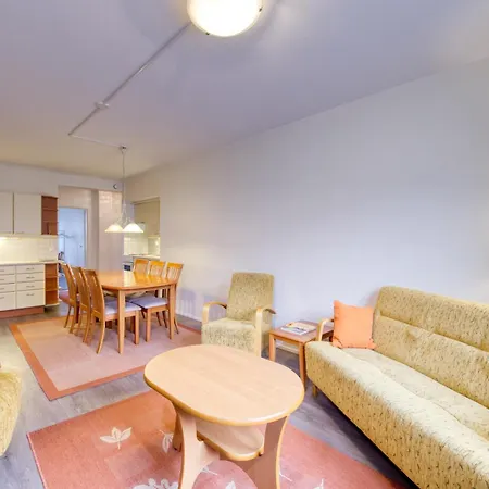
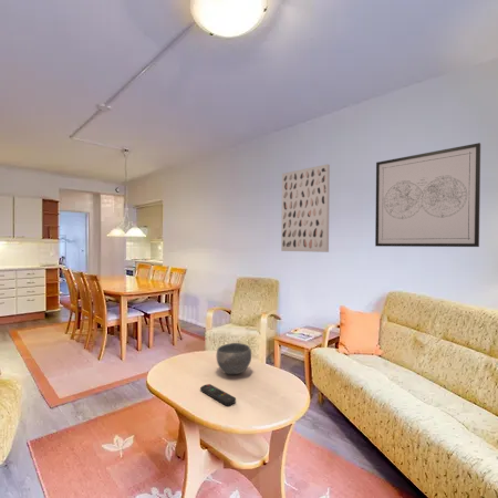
+ wall art (422, 200)
+ bowl (234, 360)
+ remote control (217, 394)
+ wall art (303, 210)
